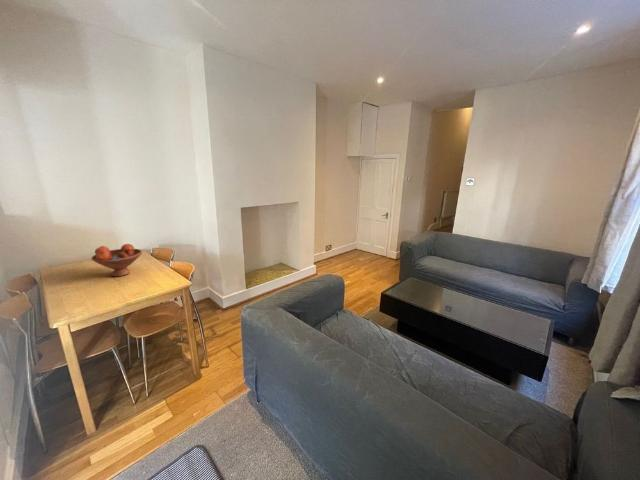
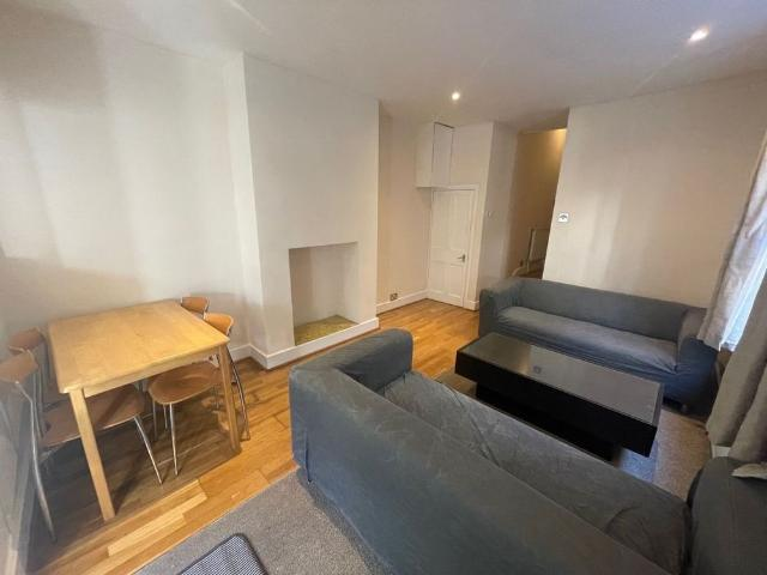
- fruit bowl (119, 260)
